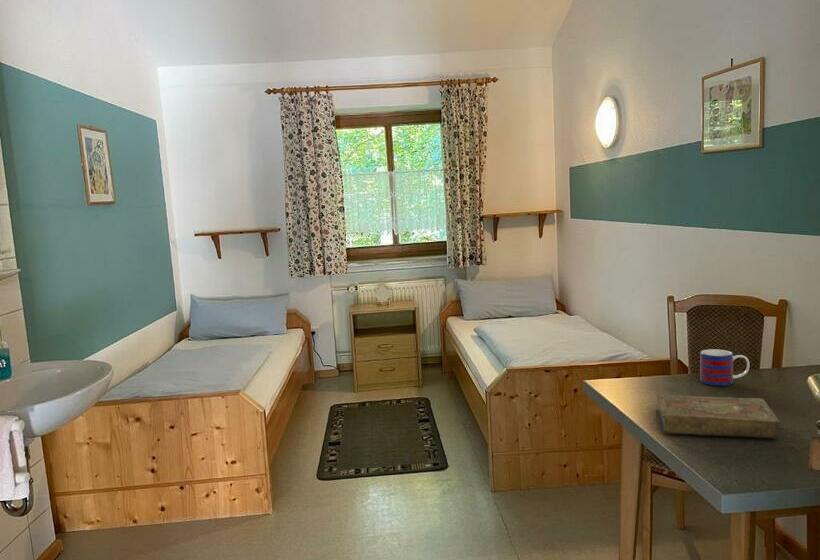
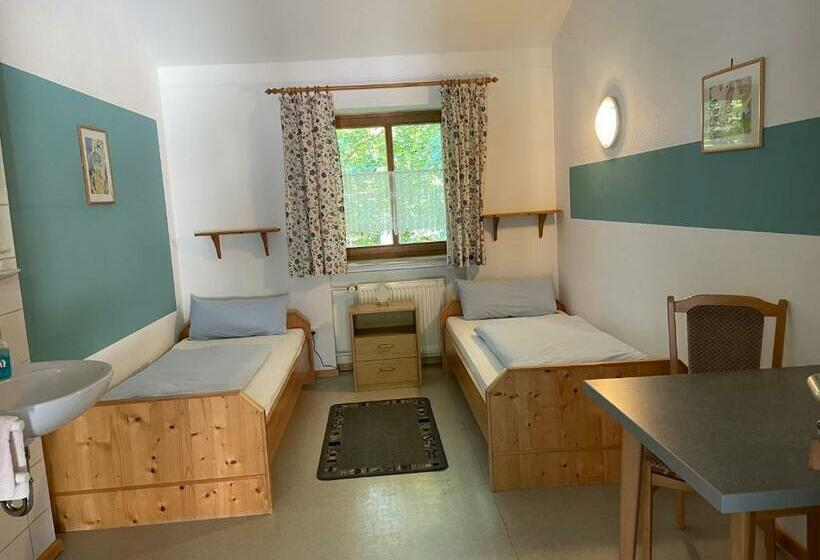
- book (713, 415)
- mug (724, 367)
